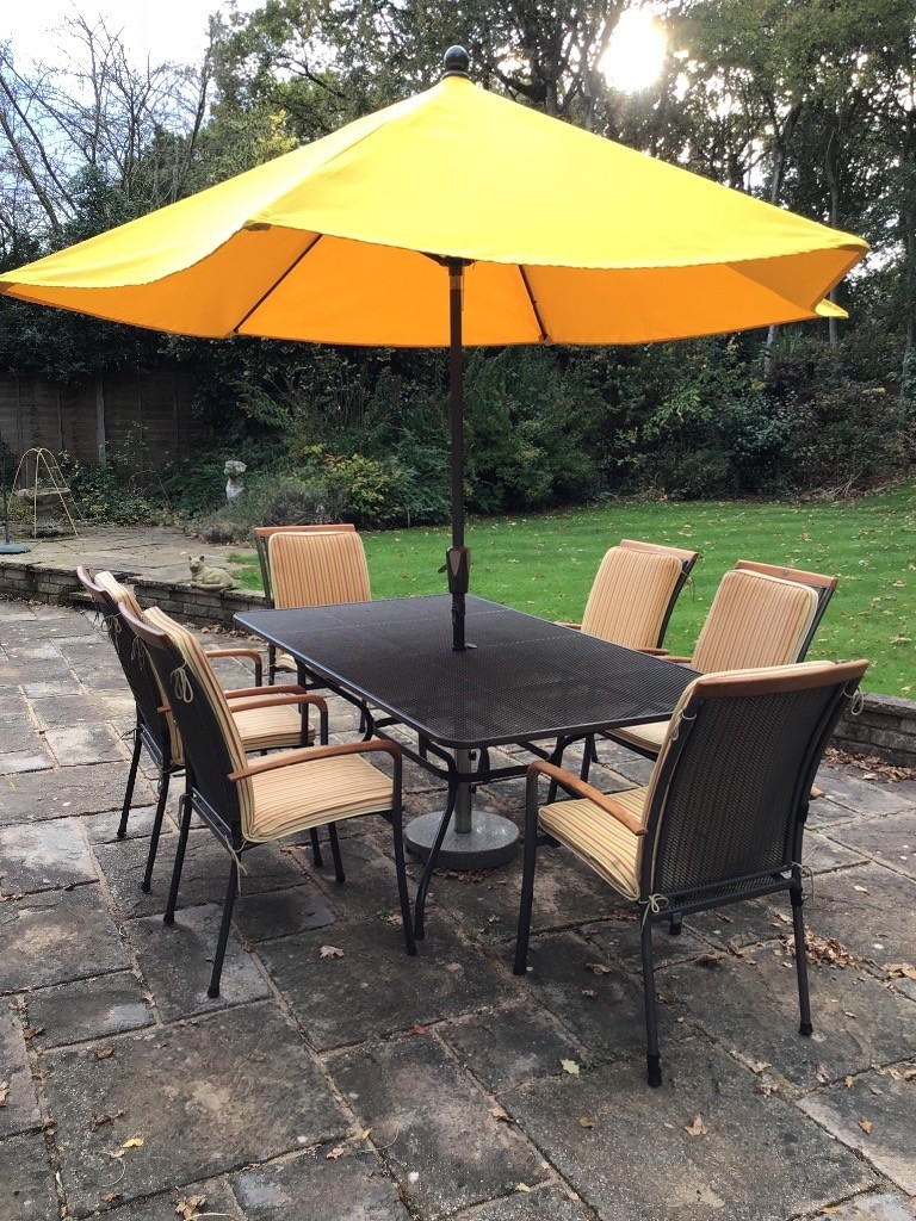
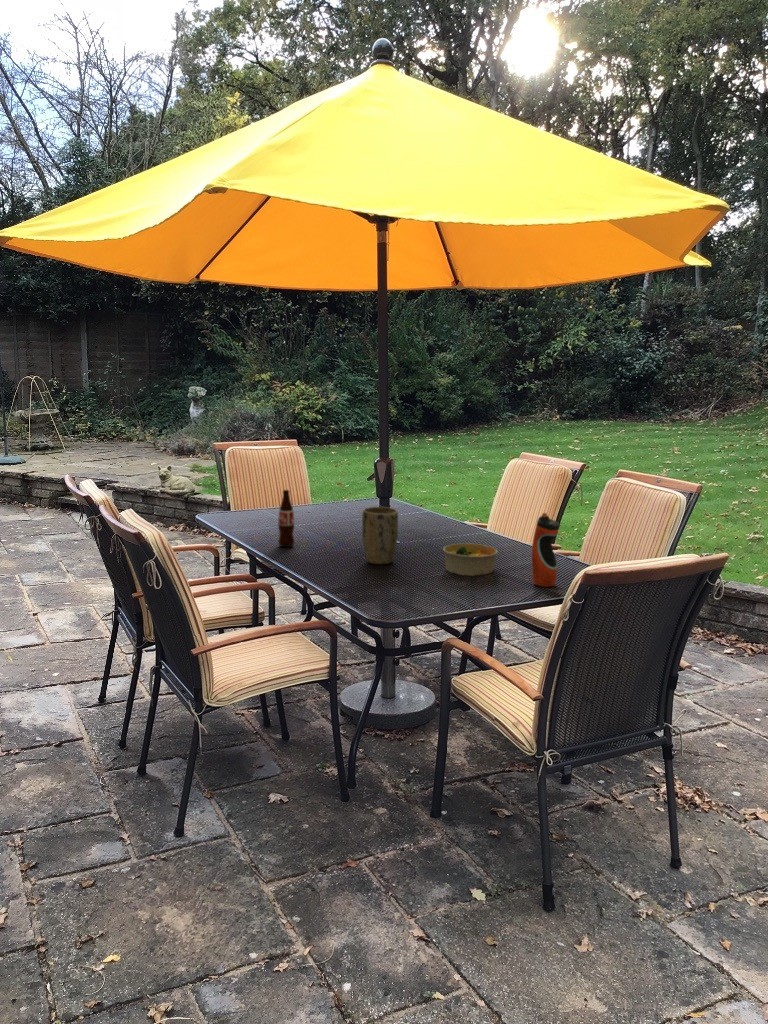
+ plant pot (379, 535)
+ bottle (286, 518)
+ bowl (469, 558)
+ water bottle (545, 549)
